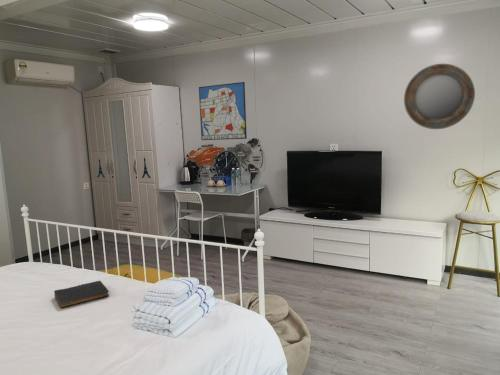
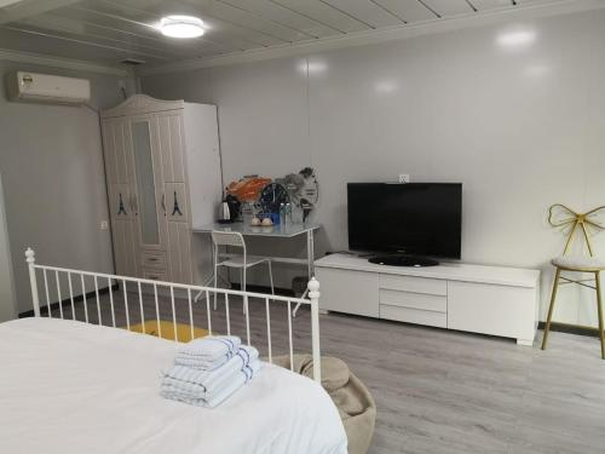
- home mirror (438, 96)
- book (81, 293)
- wall art (222, 112)
